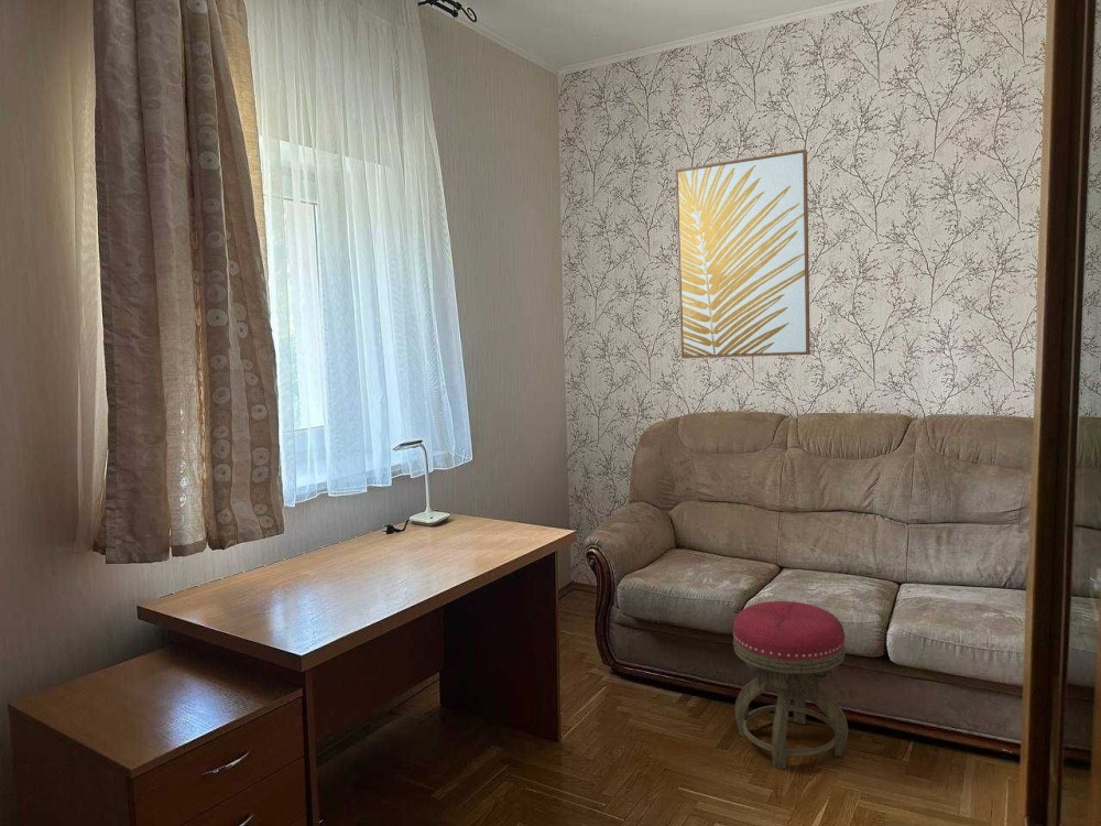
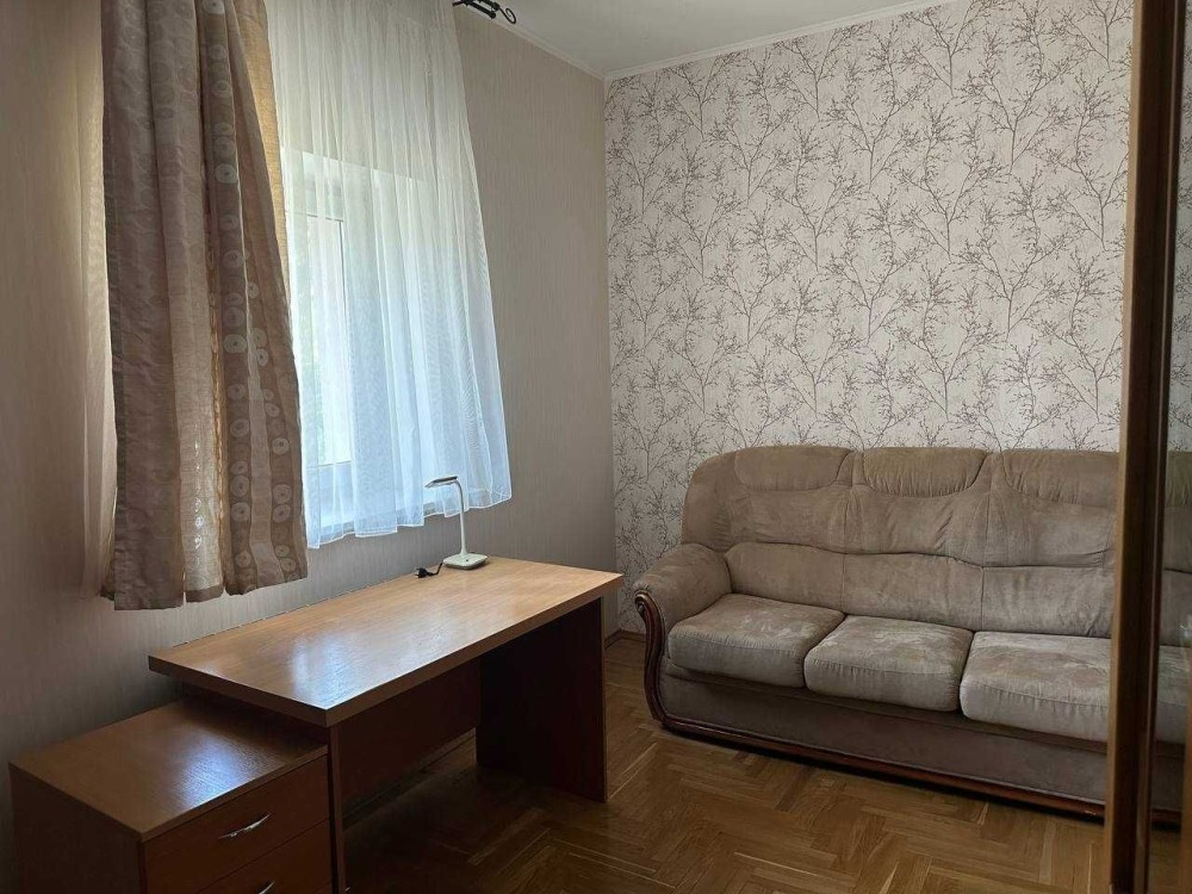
- stool (788, 678)
- wall art (741, 259)
